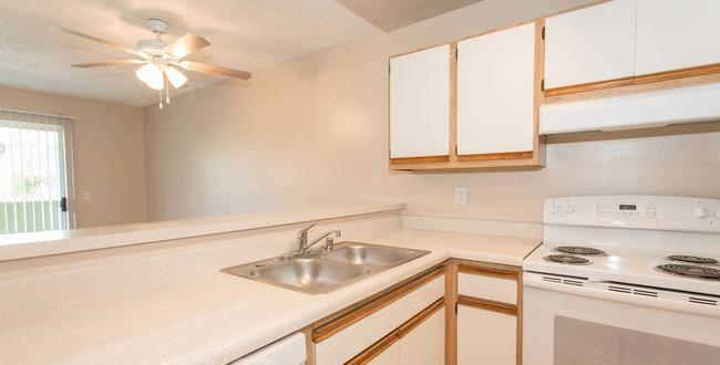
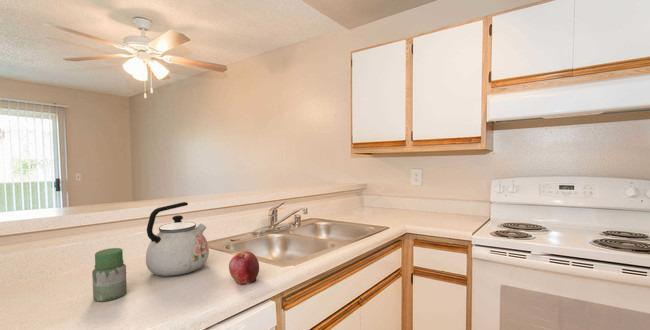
+ kettle (178, 236)
+ apple (244, 266)
+ jar (109, 273)
